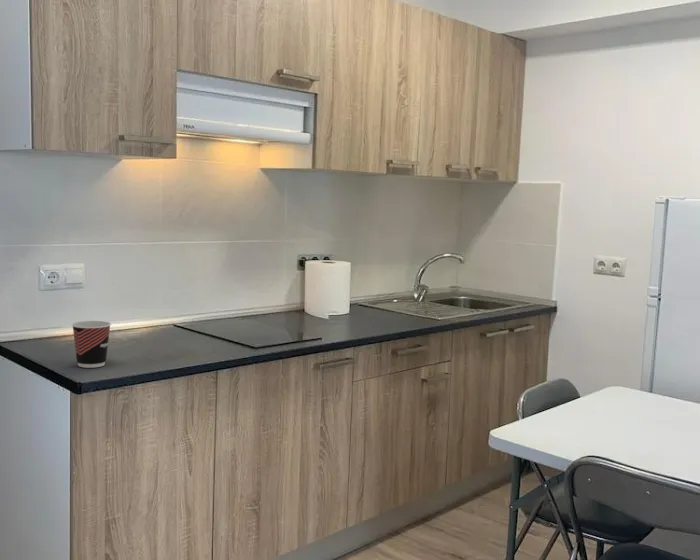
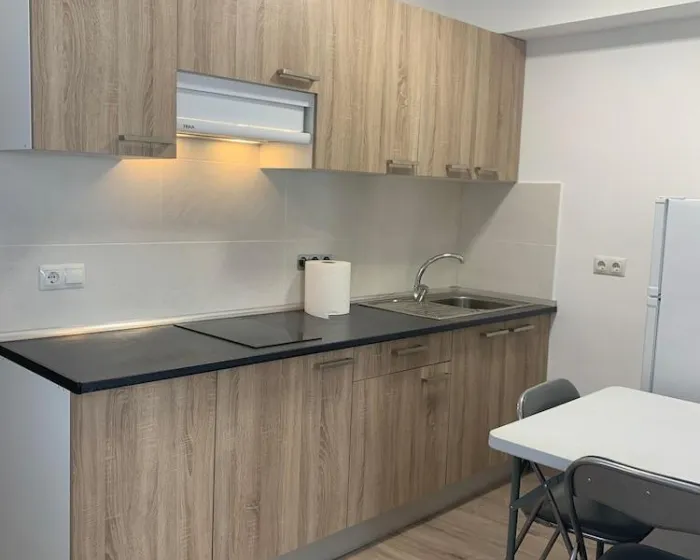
- cup (91, 344)
